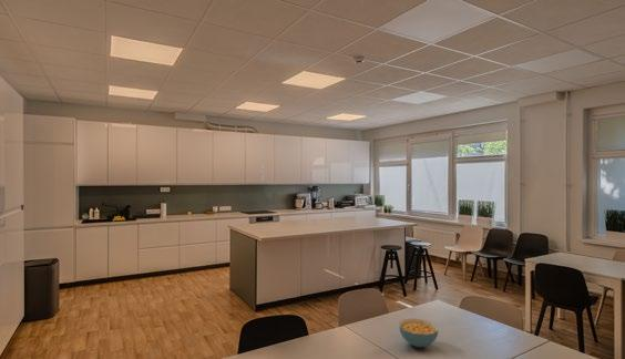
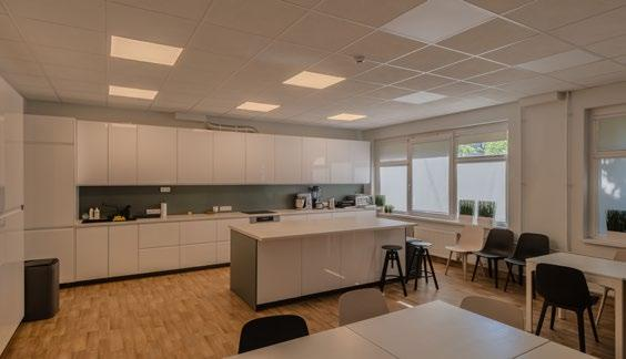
- cereal bowl (418, 335)
